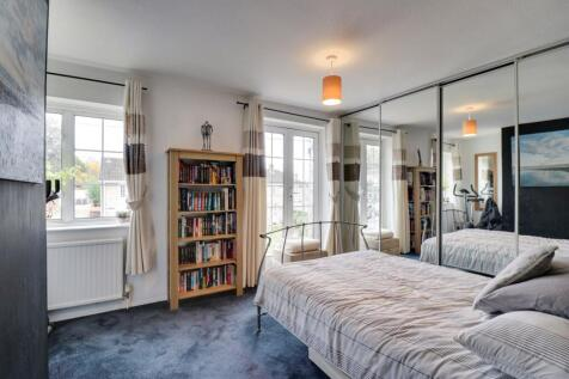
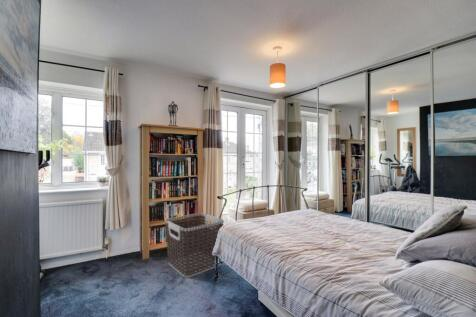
+ clothes hamper (194, 241)
